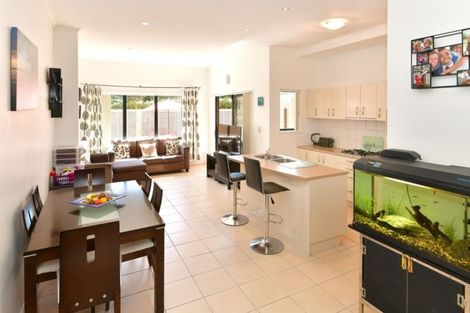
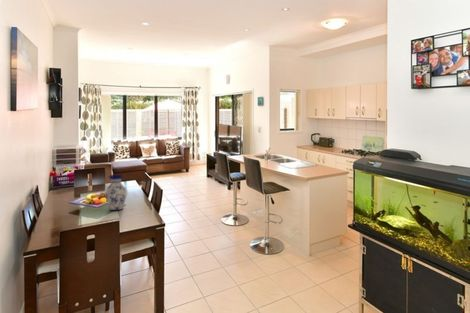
+ vase (116, 192)
